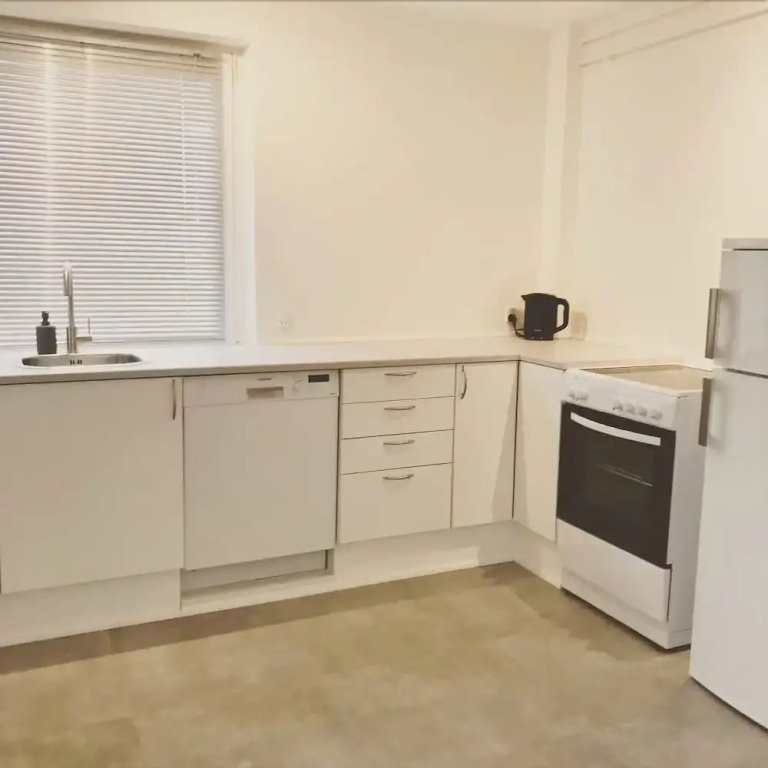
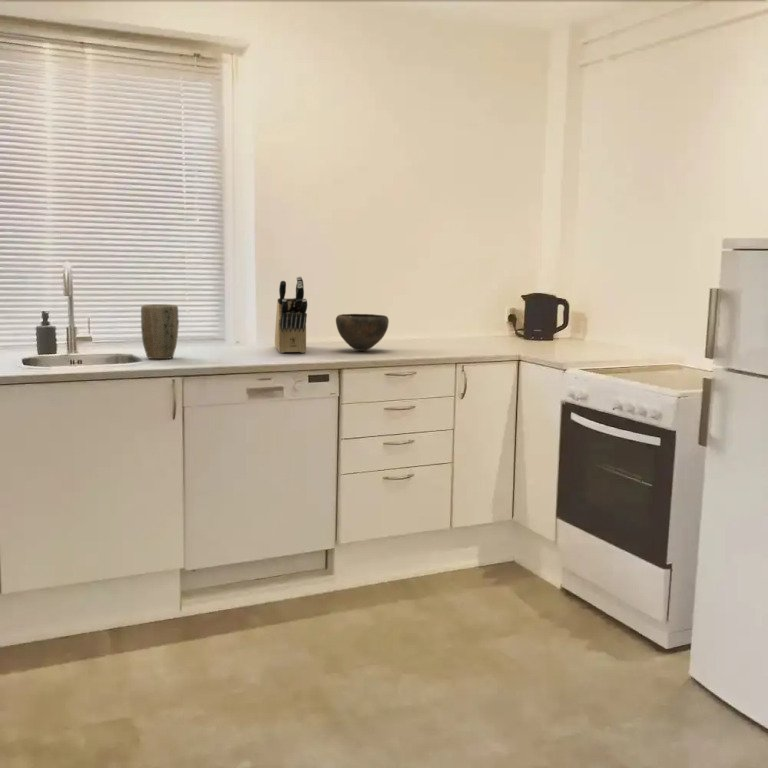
+ plant pot (160, 331)
+ bowl (361, 333)
+ knife block (290, 313)
